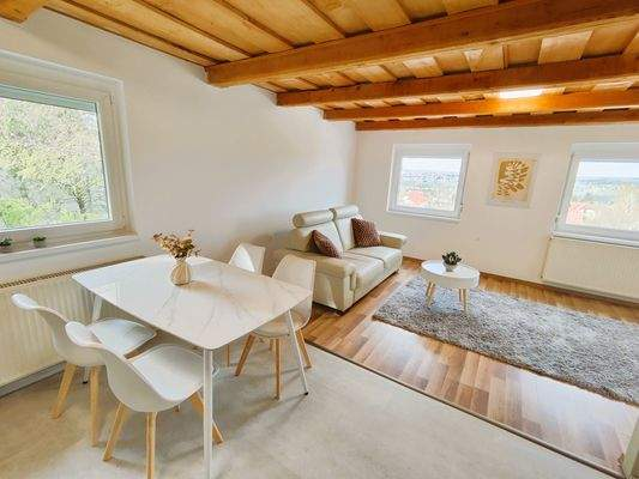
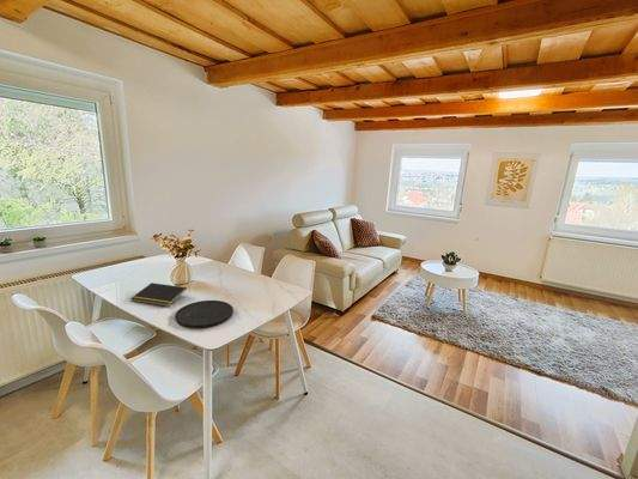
+ notepad (159, 293)
+ plate (205, 313)
